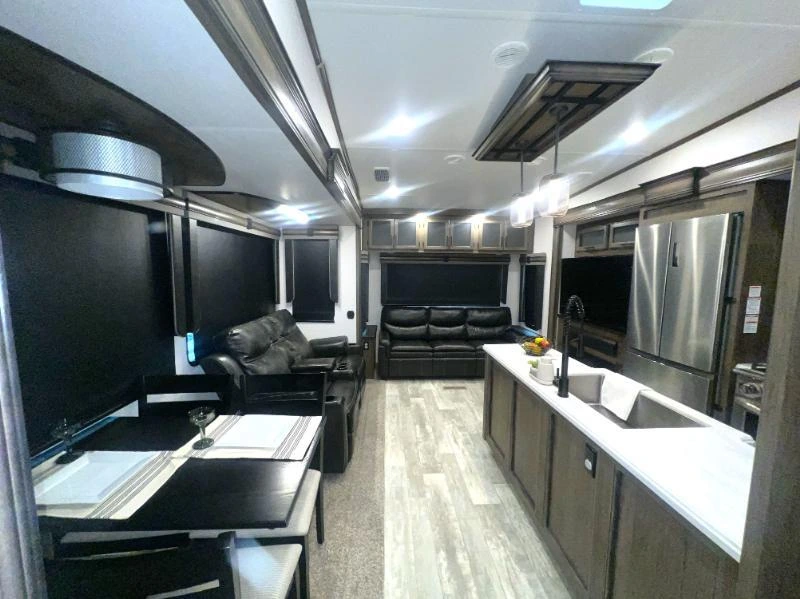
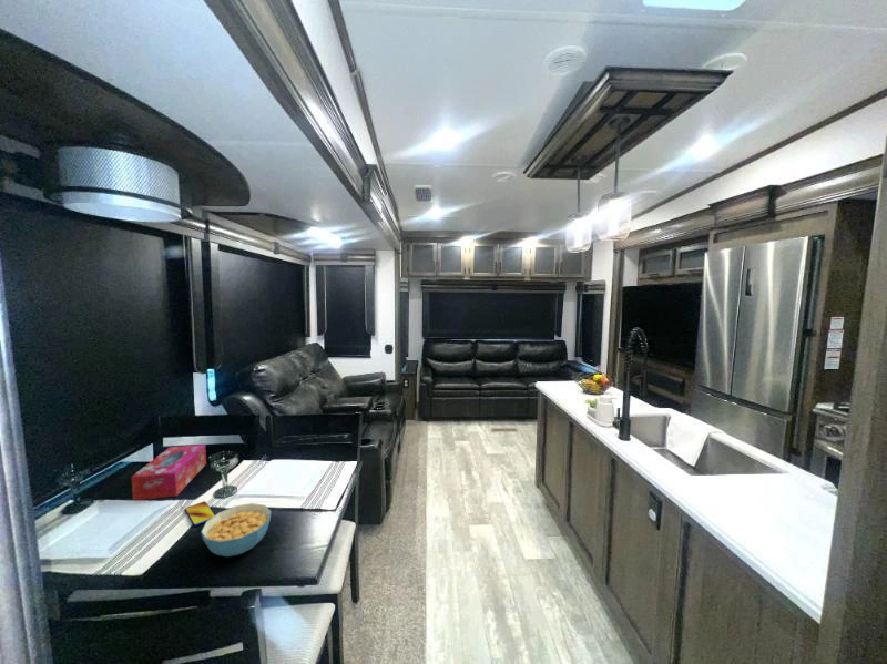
+ tissue box (172, 469)
+ smartphone (200, 512)
+ cereal bowl (237, 534)
